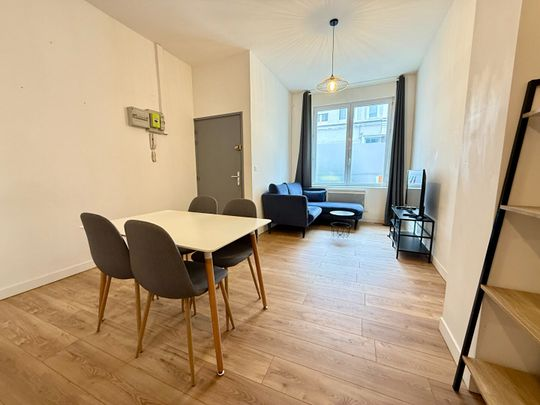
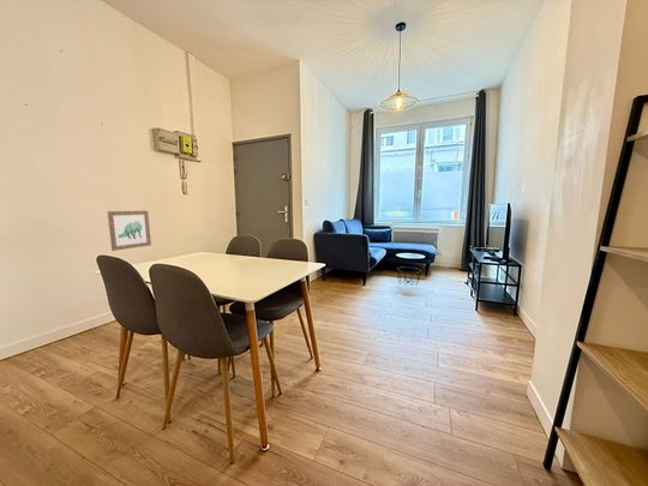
+ wall art (130, 229)
